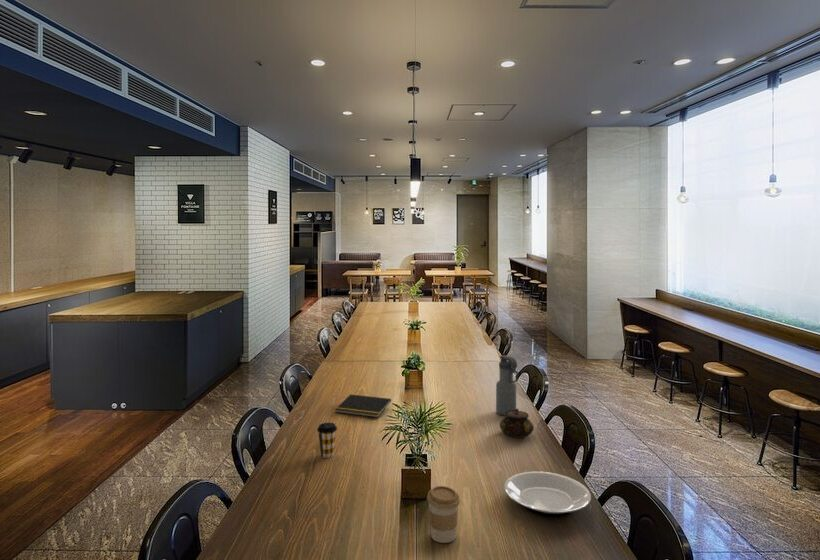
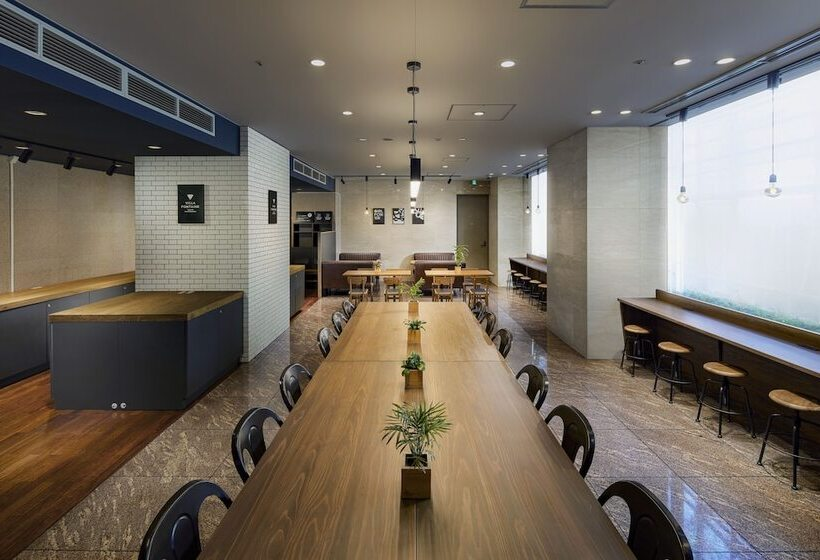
- coffee cup (443, 513)
- notepad (363, 405)
- water bottle (506, 384)
- coffee cup (327, 440)
- teapot (516, 421)
- plate (546, 496)
